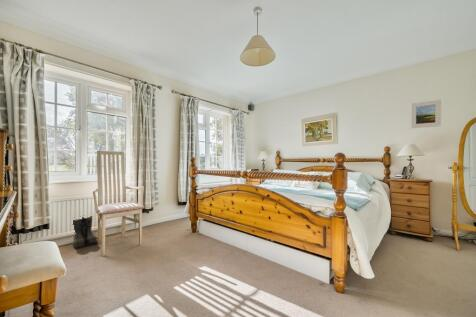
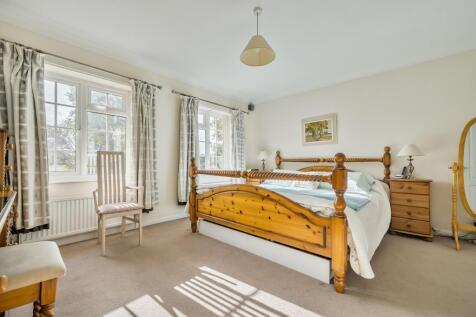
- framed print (425, 114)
- boots (83, 230)
